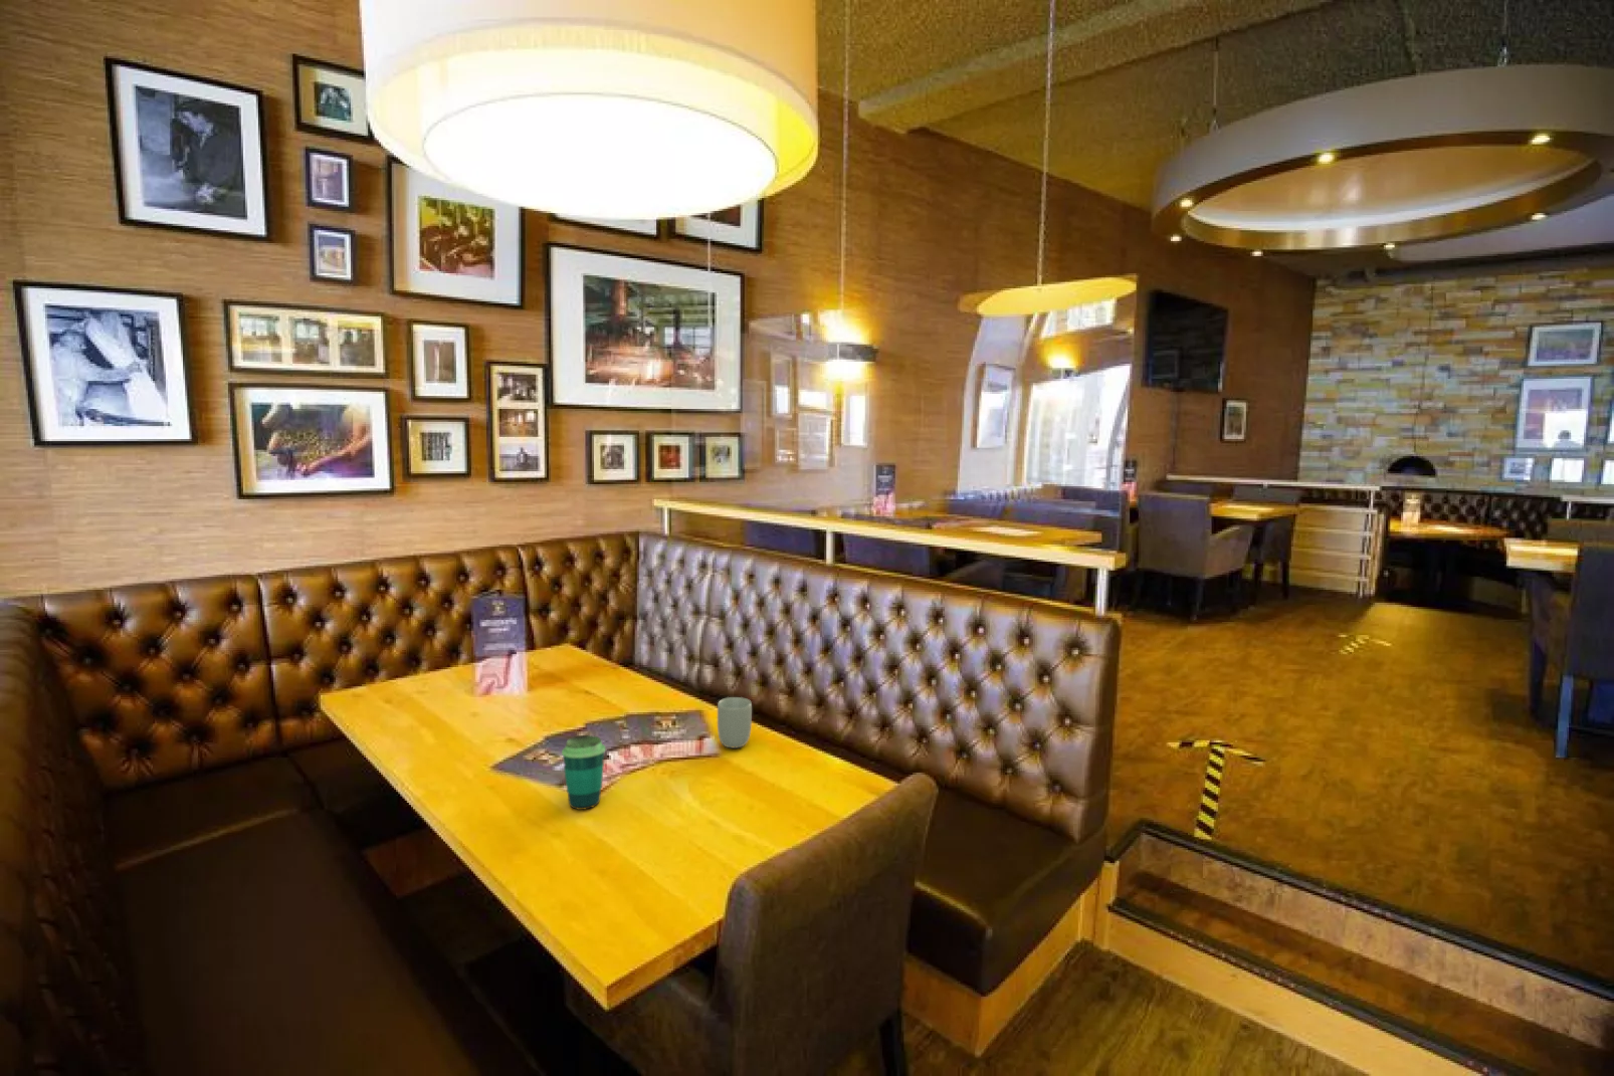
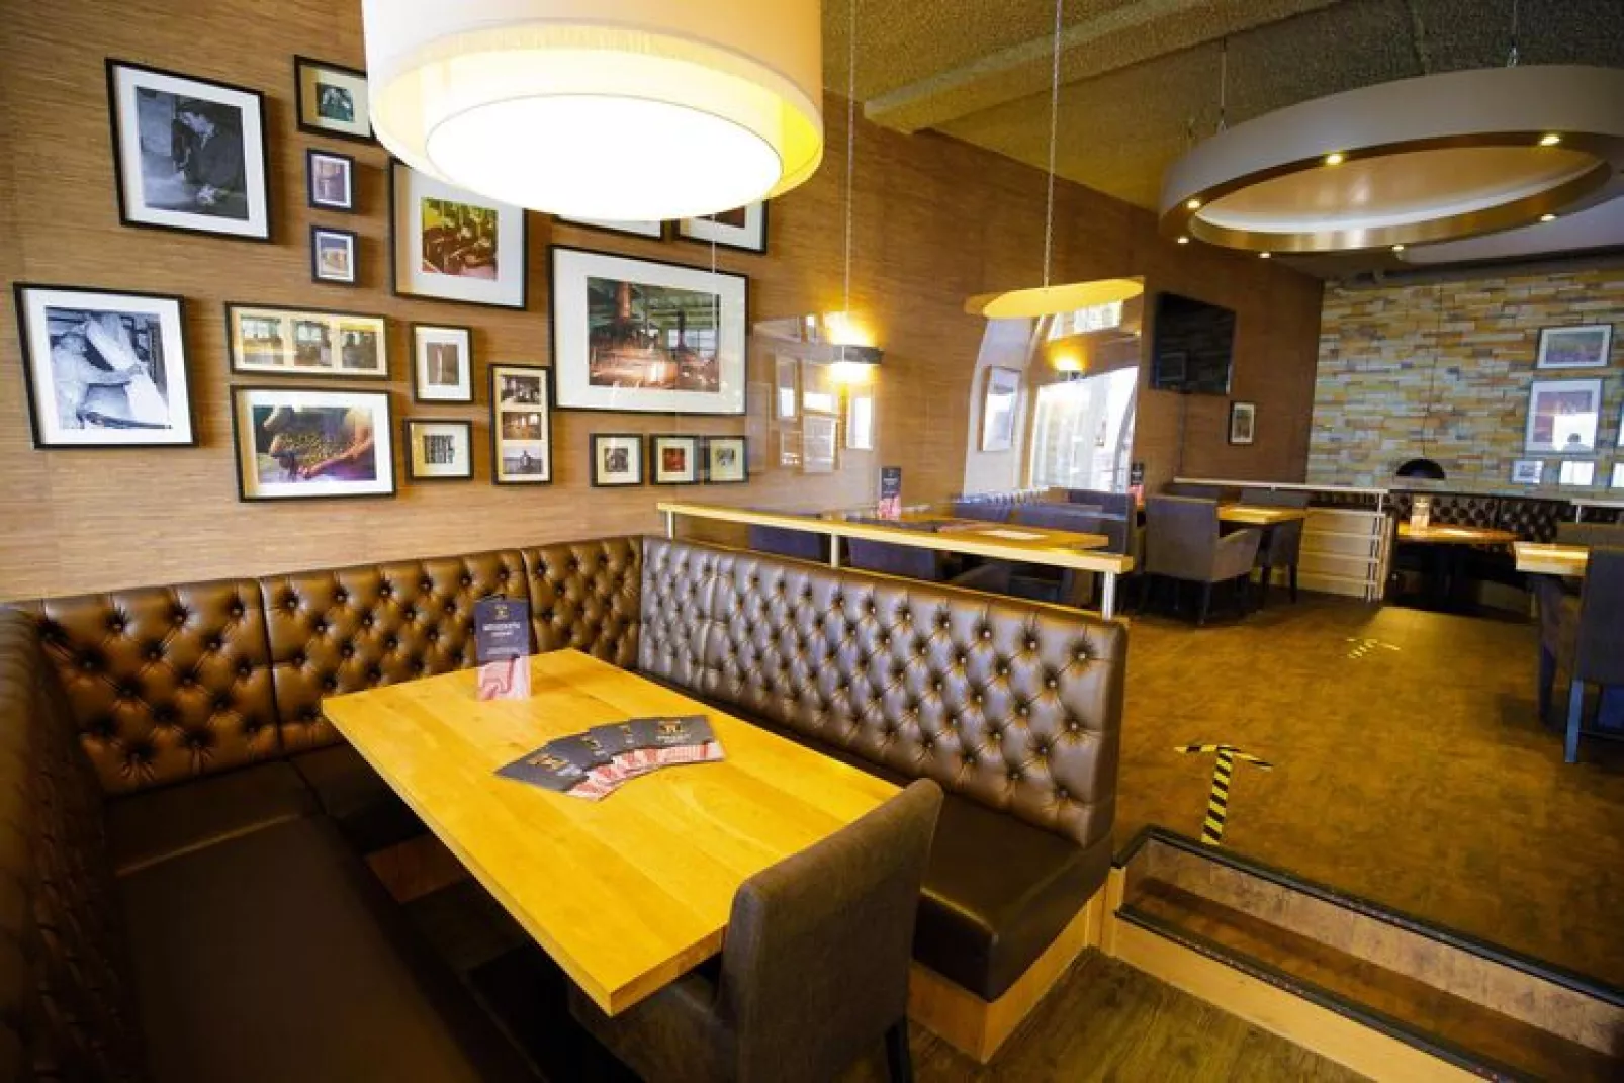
- cup (734, 723)
- cup (584, 771)
